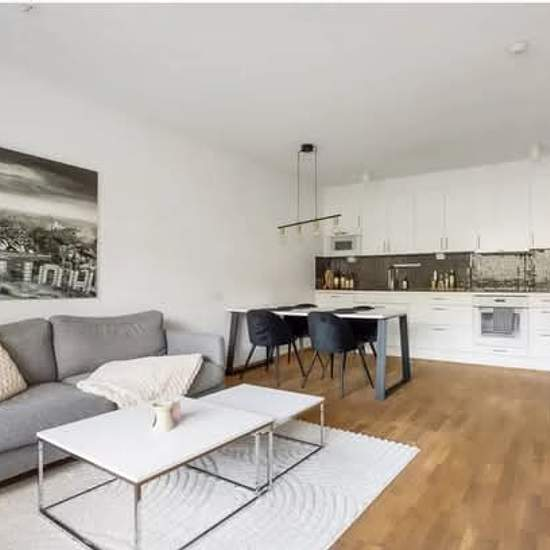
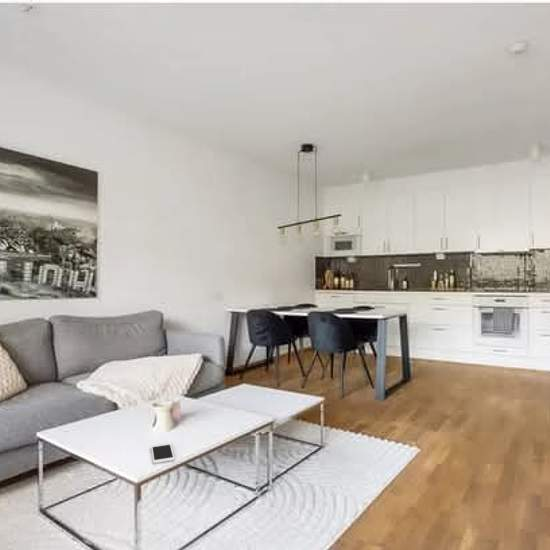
+ cell phone (162, 452)
